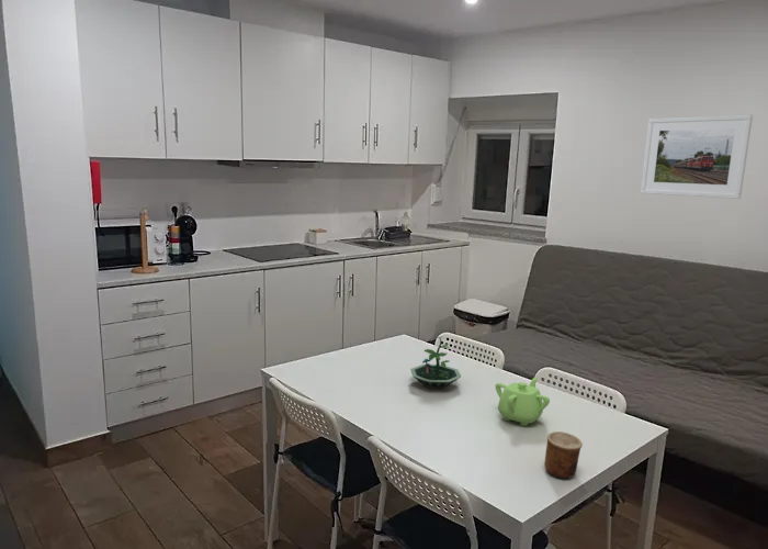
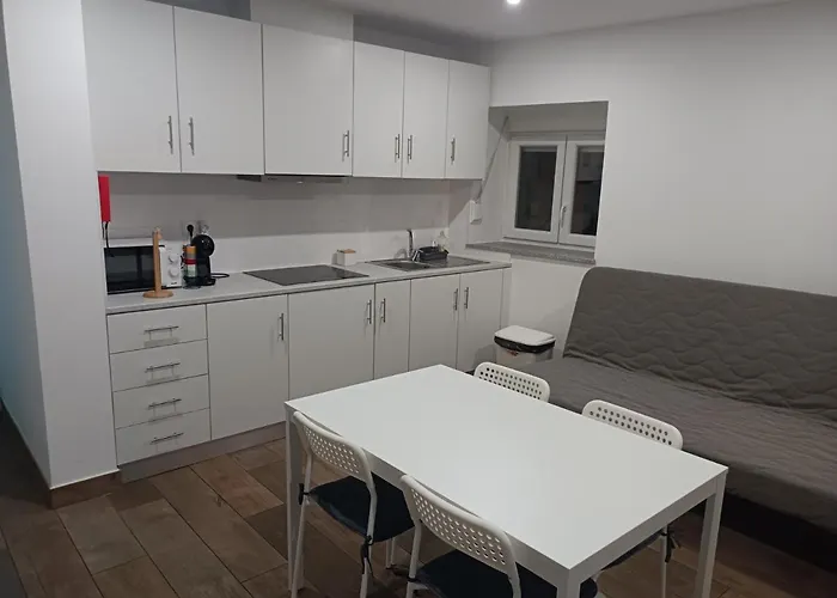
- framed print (692, 156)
- teapot (521, 400)
- cup (563, 456)
- terrarium (438, 347)
